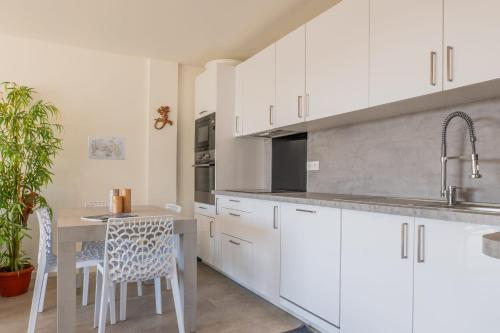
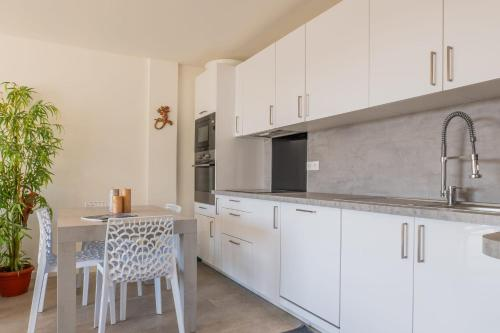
- wall art (106, 148)
